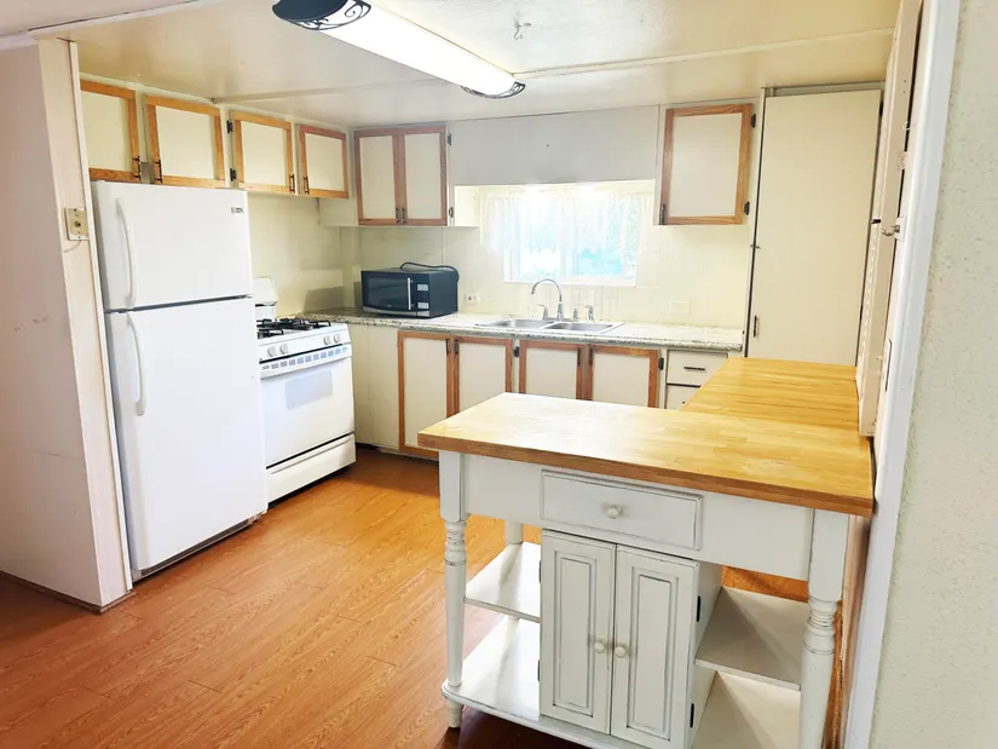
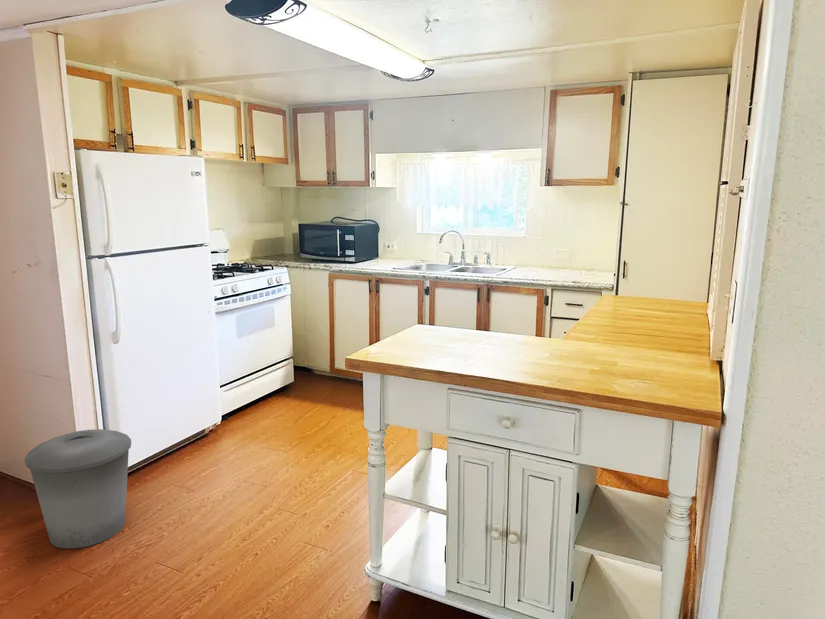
+ trash can (83, 482)
